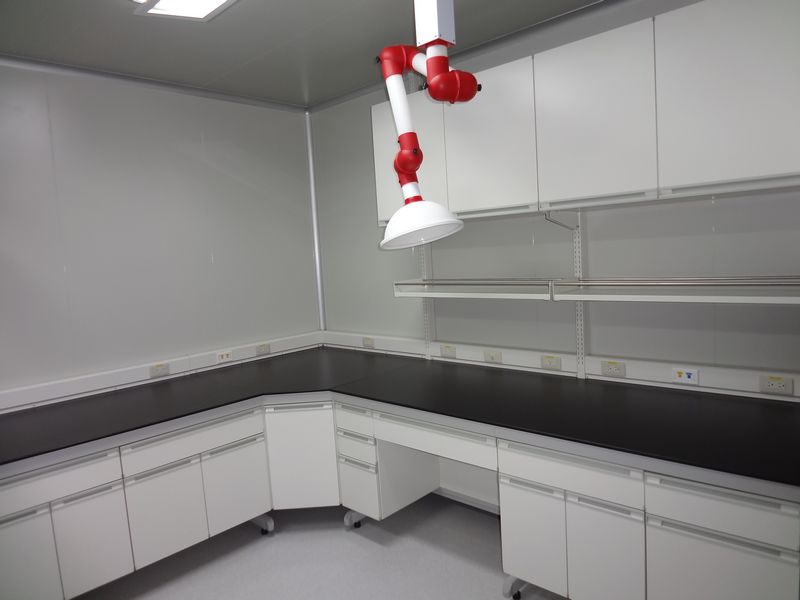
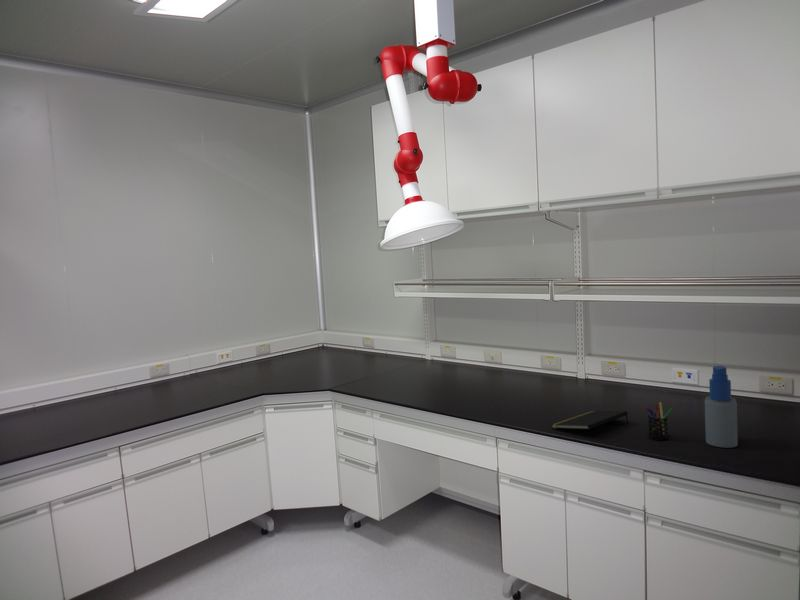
+ pen holder (659, 419)
+ notepad (589, 419)
+ spray bottle (720, 405)
